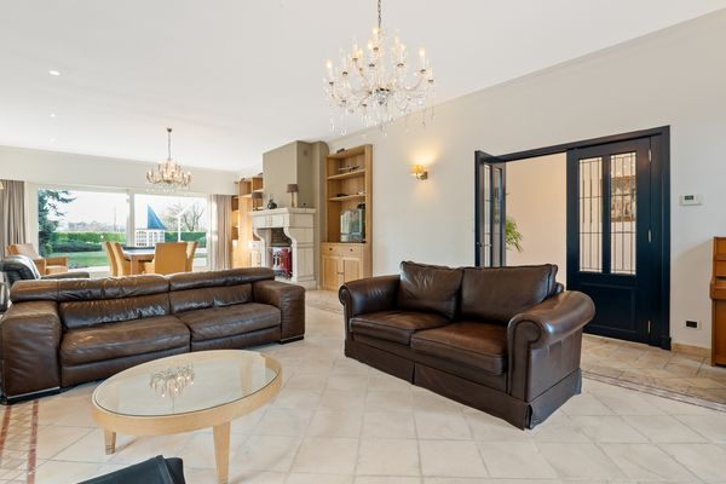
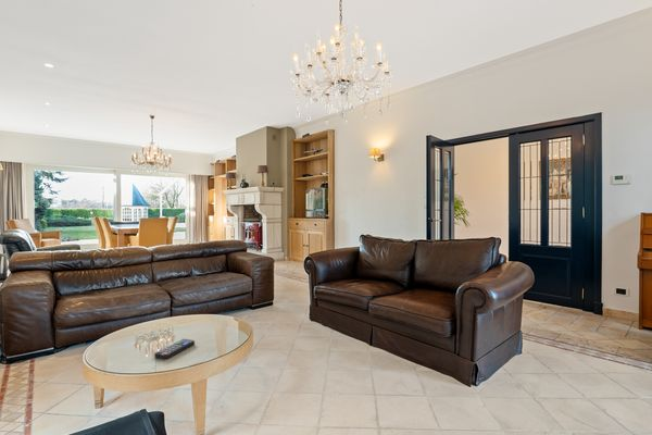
+ remote control (175, 348)
